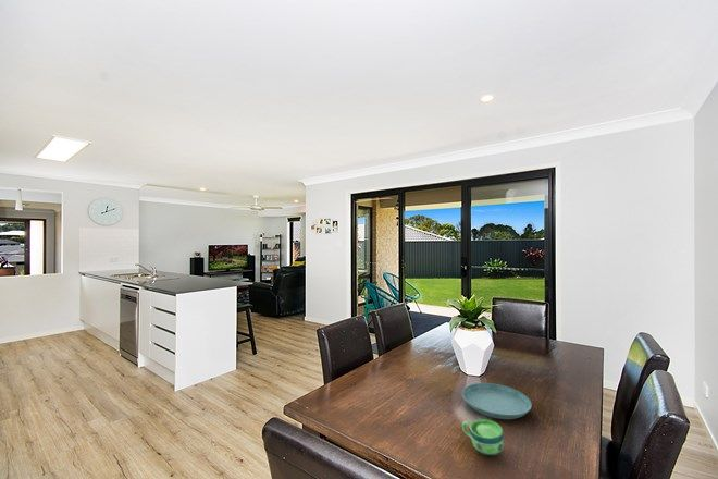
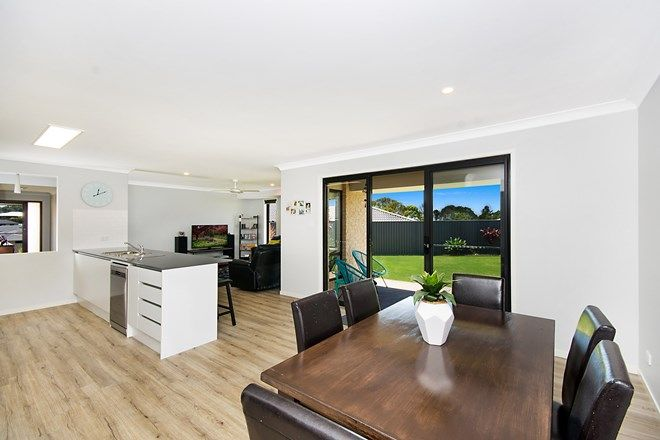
- saucer (495, 401)
- cup (481, 437)
